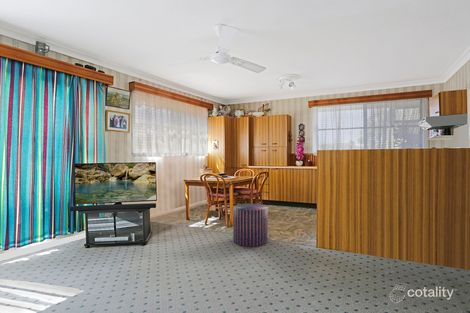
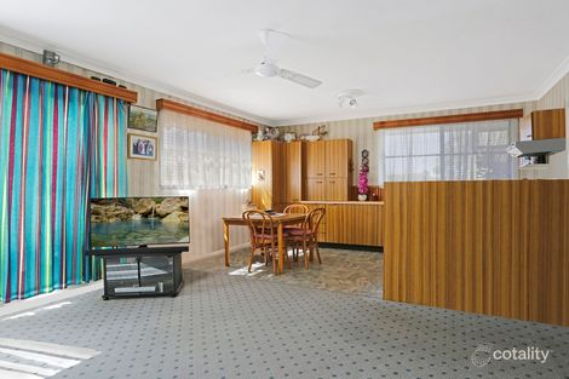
- stool (250, 224)
